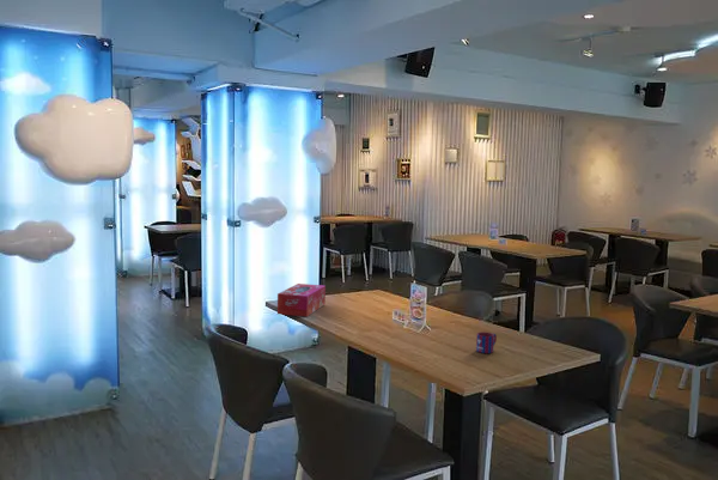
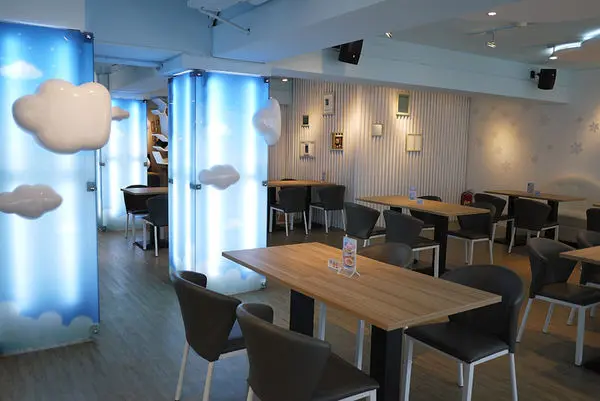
- mug (487, 341)
- tissue box (302, 299)
